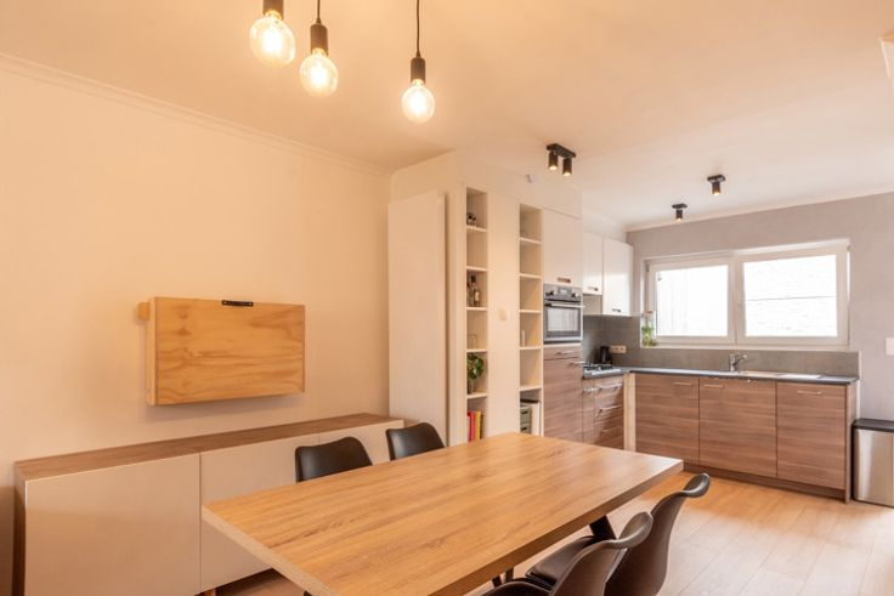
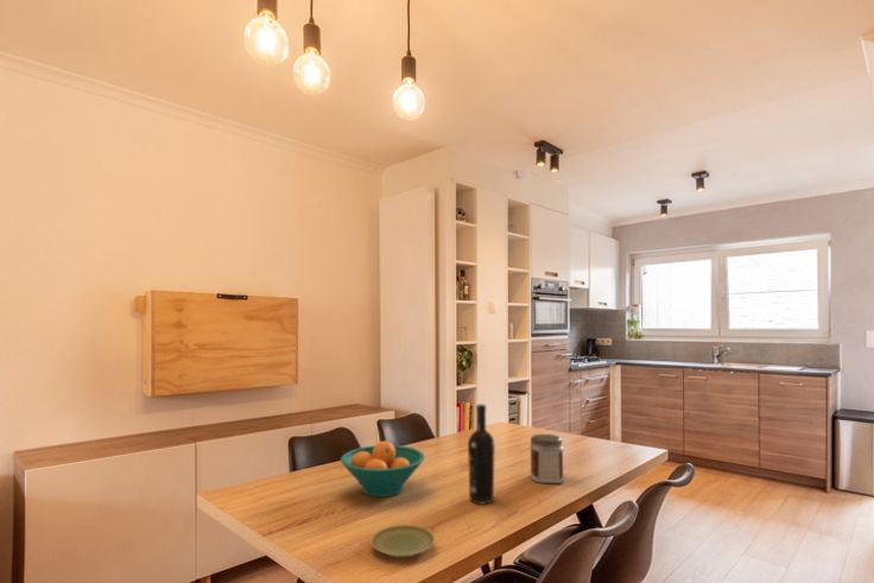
+ wine bottle (481, 451)
+ plate (403, 543)
+ jar (546, 457)
+ fruit bowl (382, 465)
